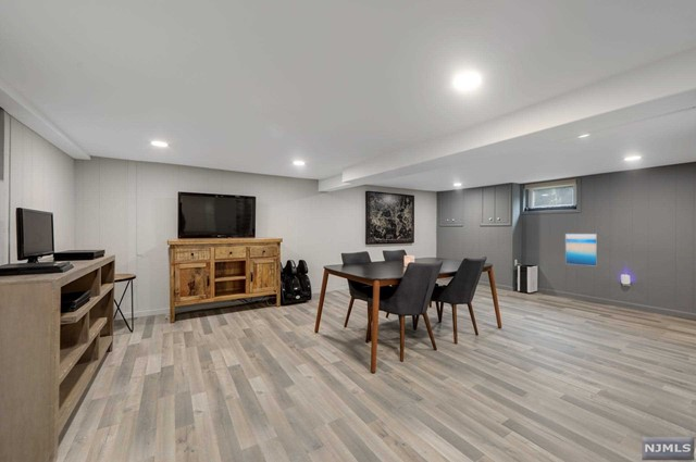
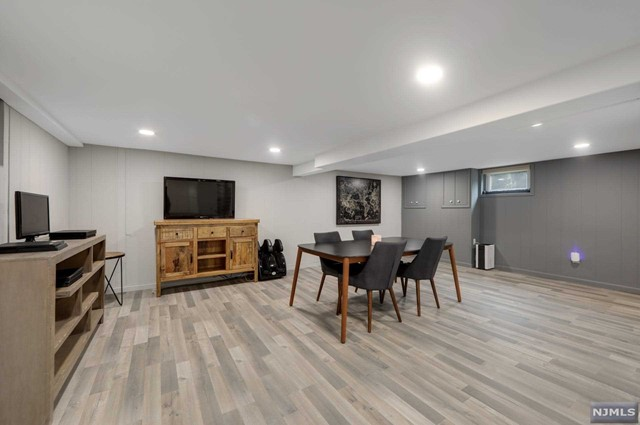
- wall art (581, 249)
